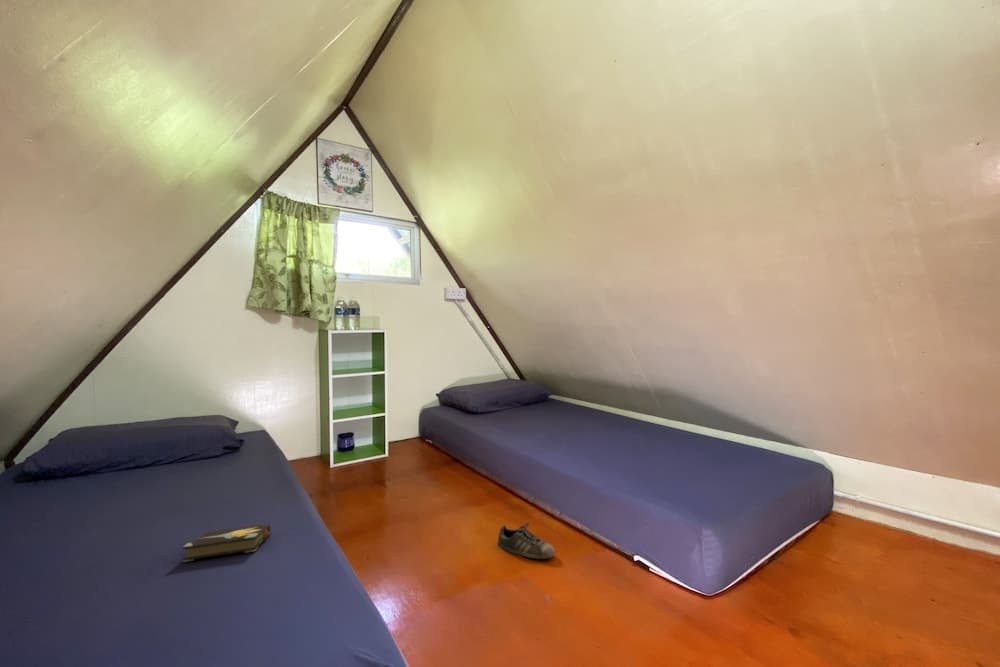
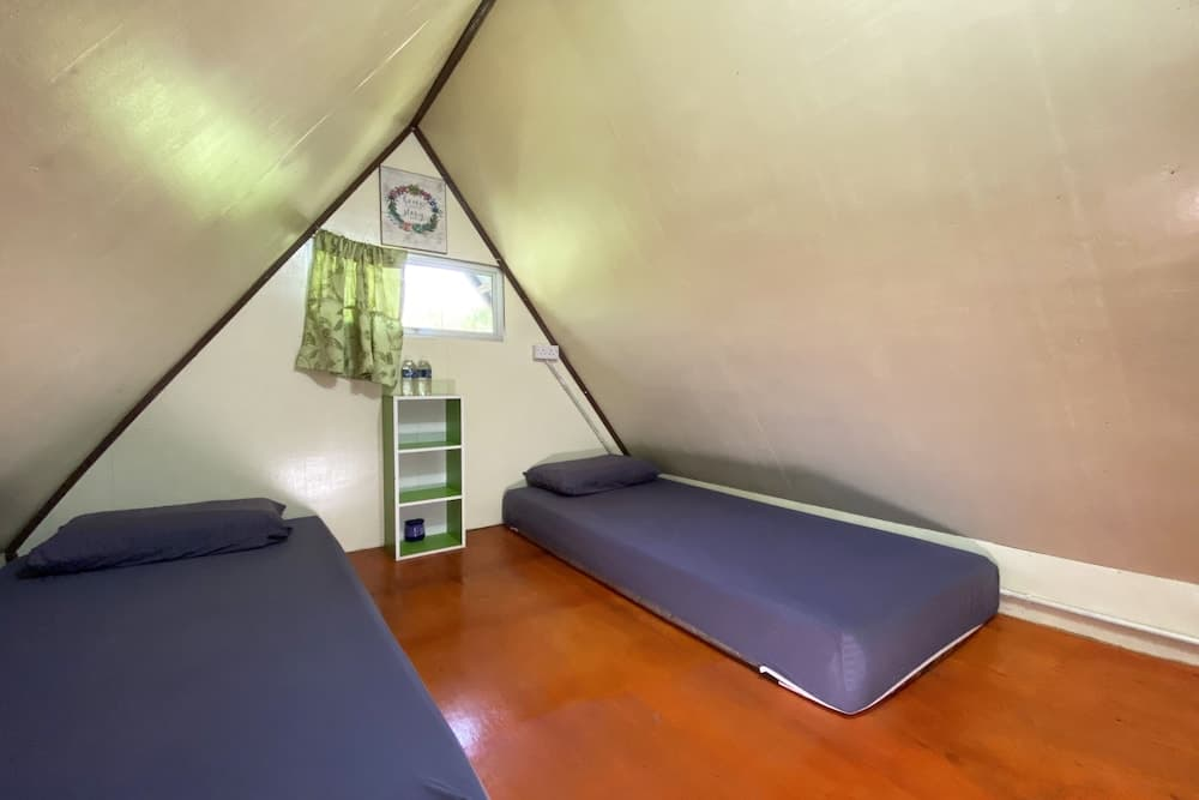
- hardback book (229, 539)
- shoe (524, 538)
